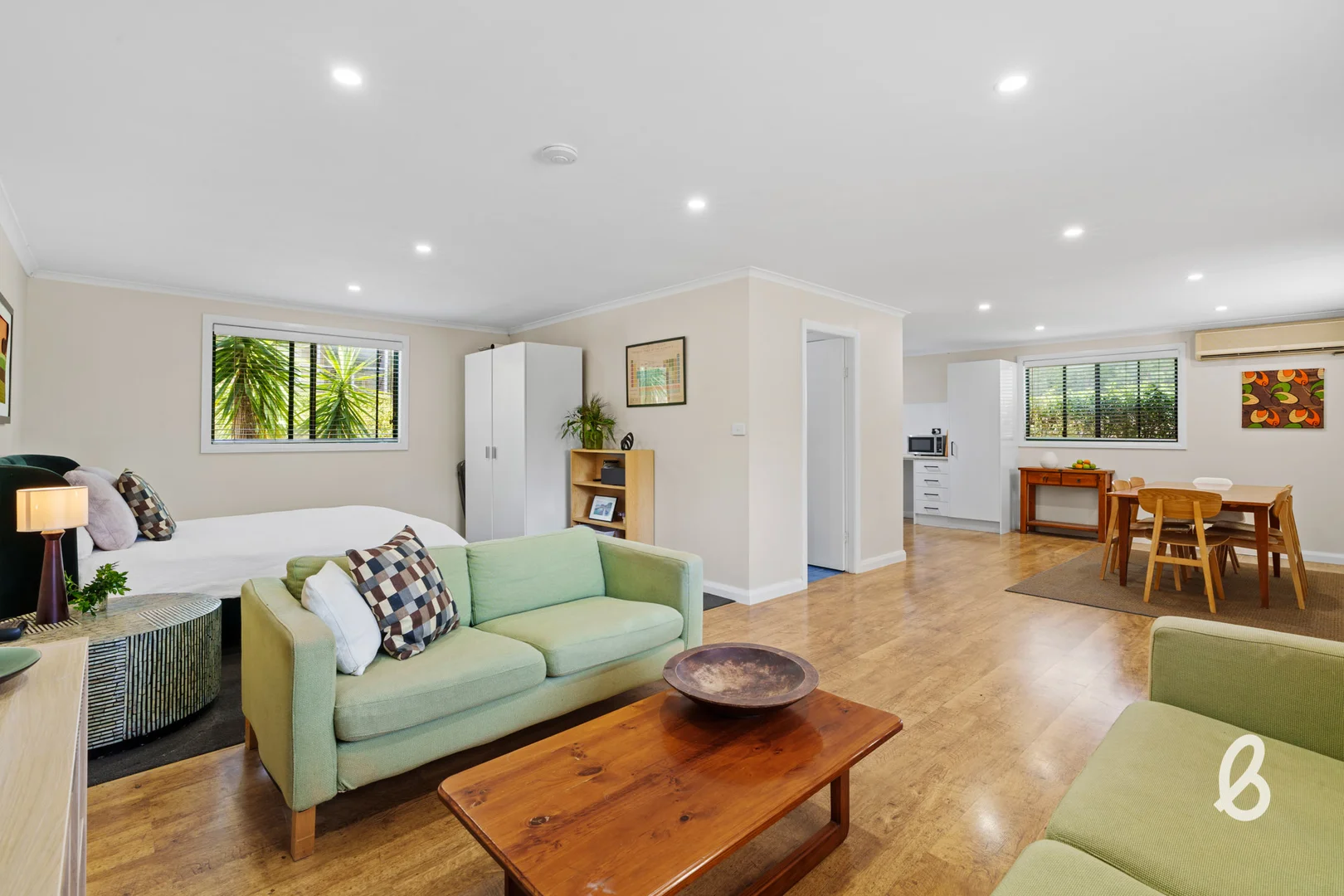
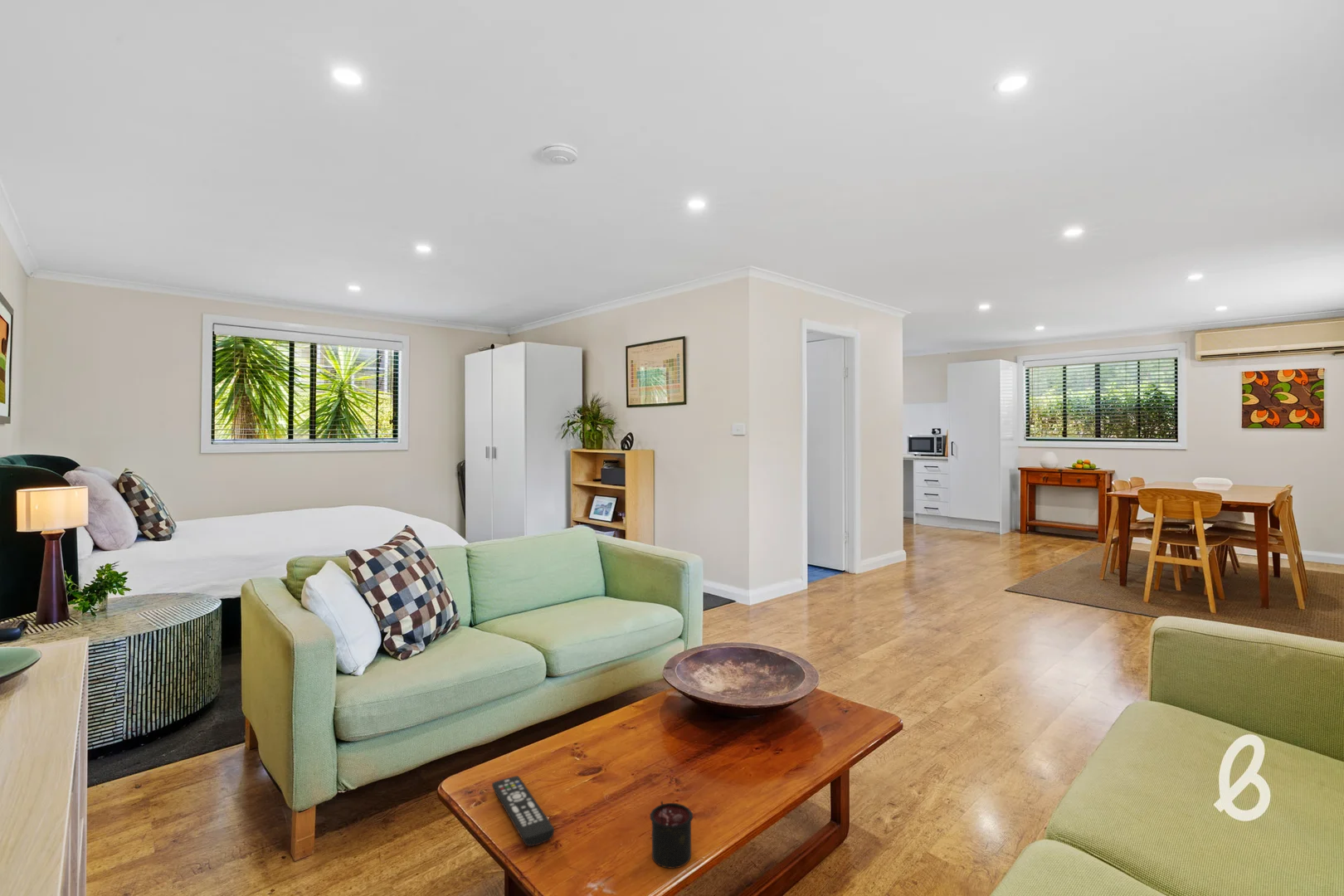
+ remote control (521, 808)
+ candle (671, 825)
